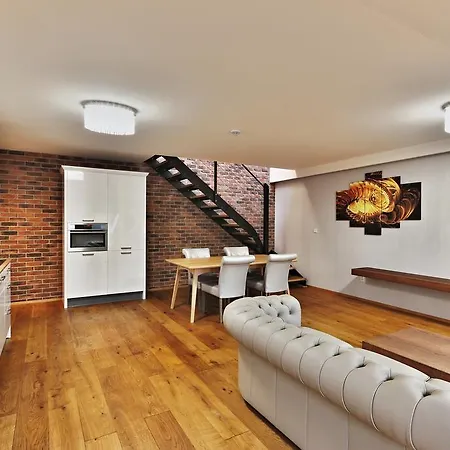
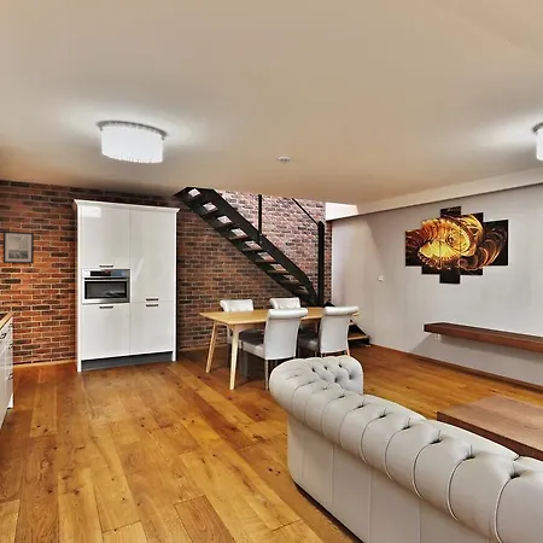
+ wall art (18, 247)
